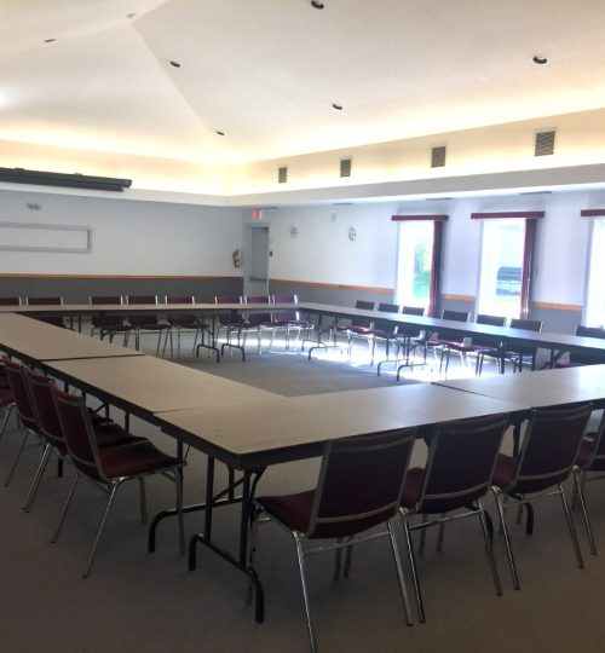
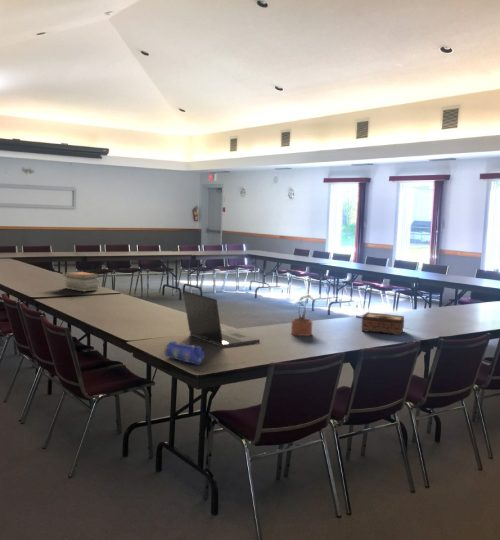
+ tissue box (383, 323)
+ potted plant (304, 315)
+ book stack (81, 281)
+ laptop (218, 316)
+ pencil case (184, 352)
